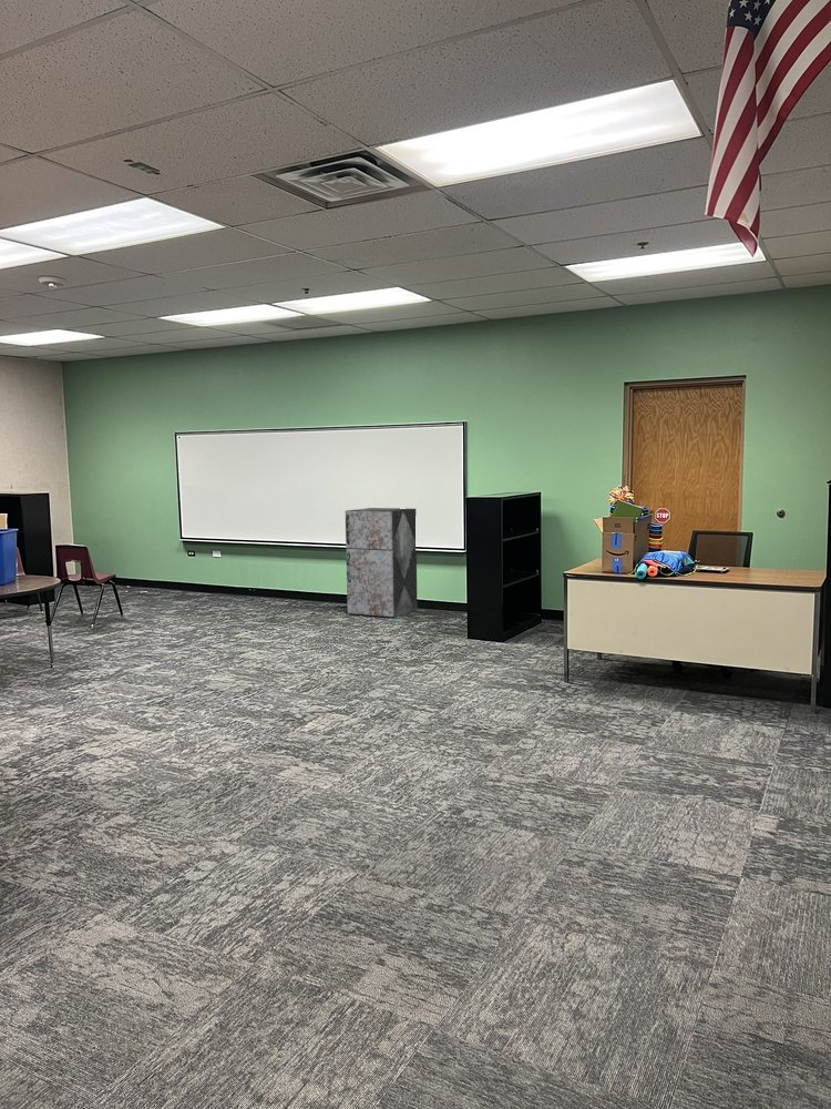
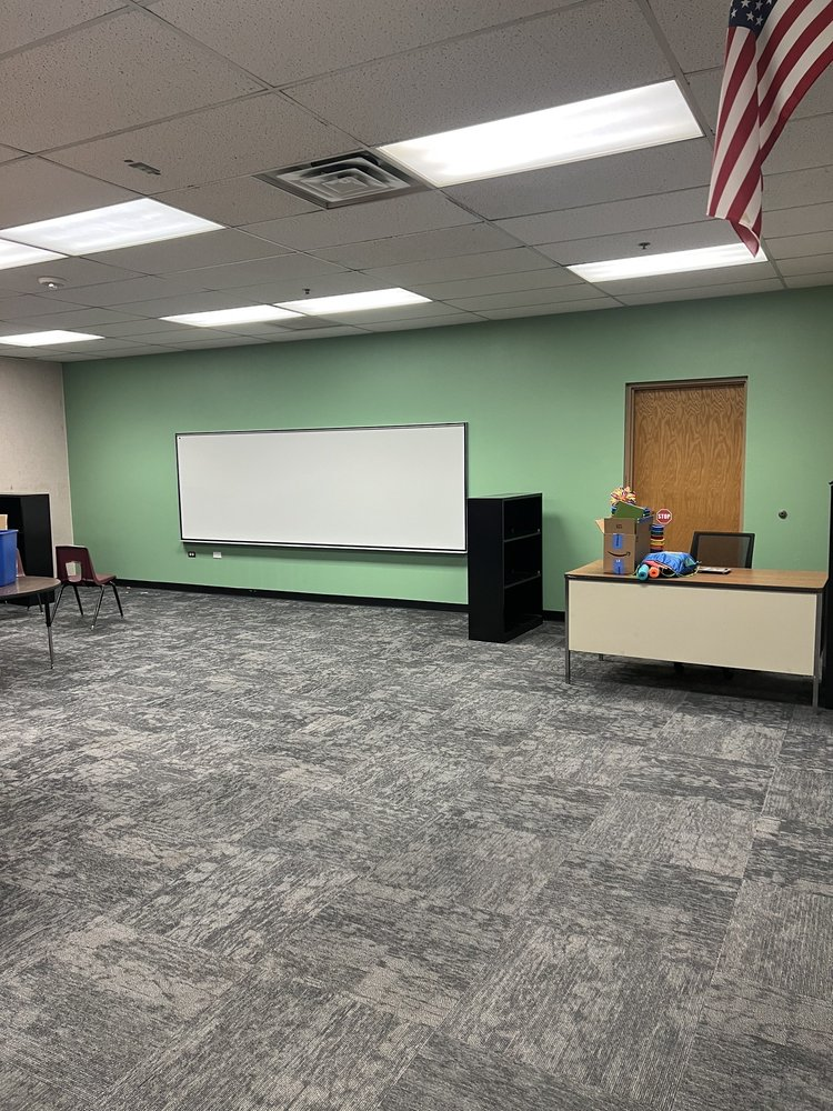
- storage cabinet (380, 561)
